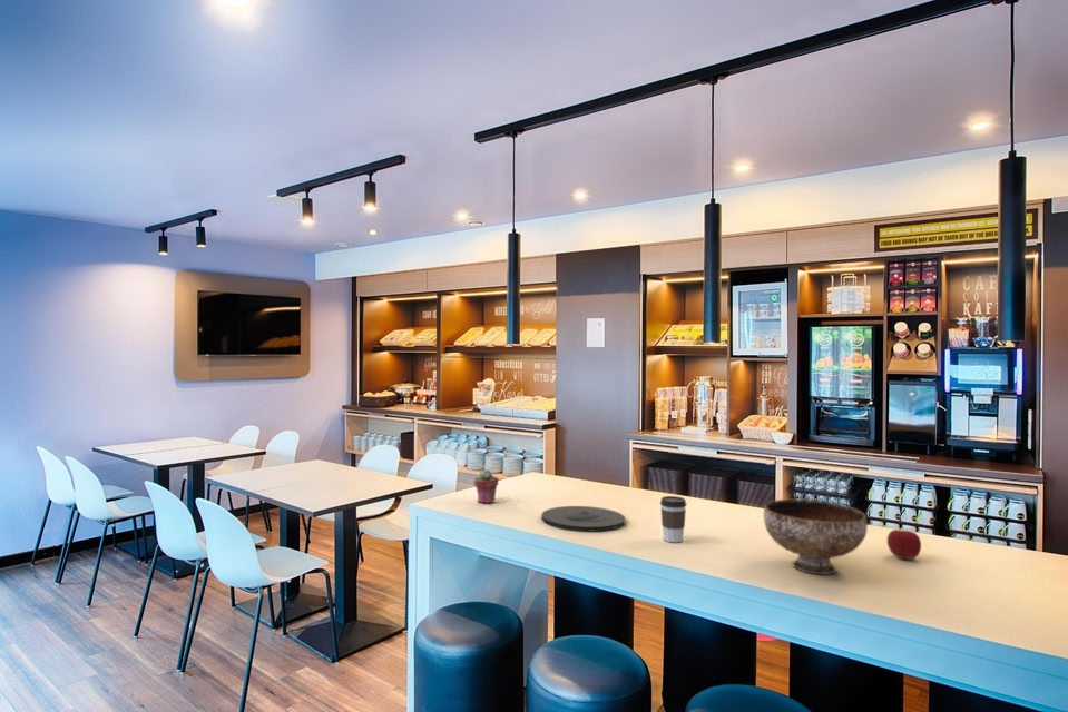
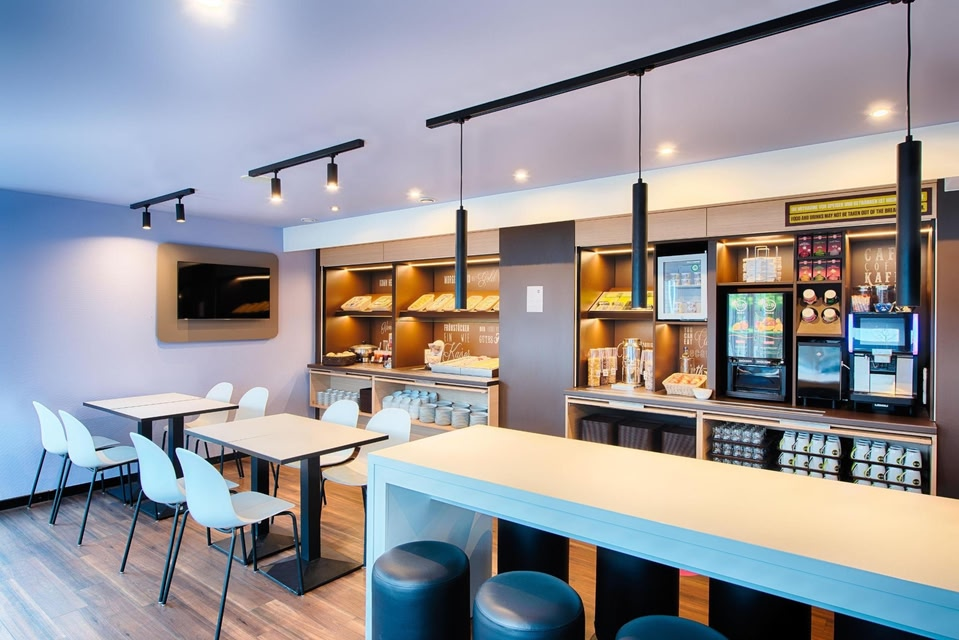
- plate (582, 514)
- potted succulent (486, 485)
- apple (903, 543)
- bowl (813, 538)
- coffee cup (673, 518)
